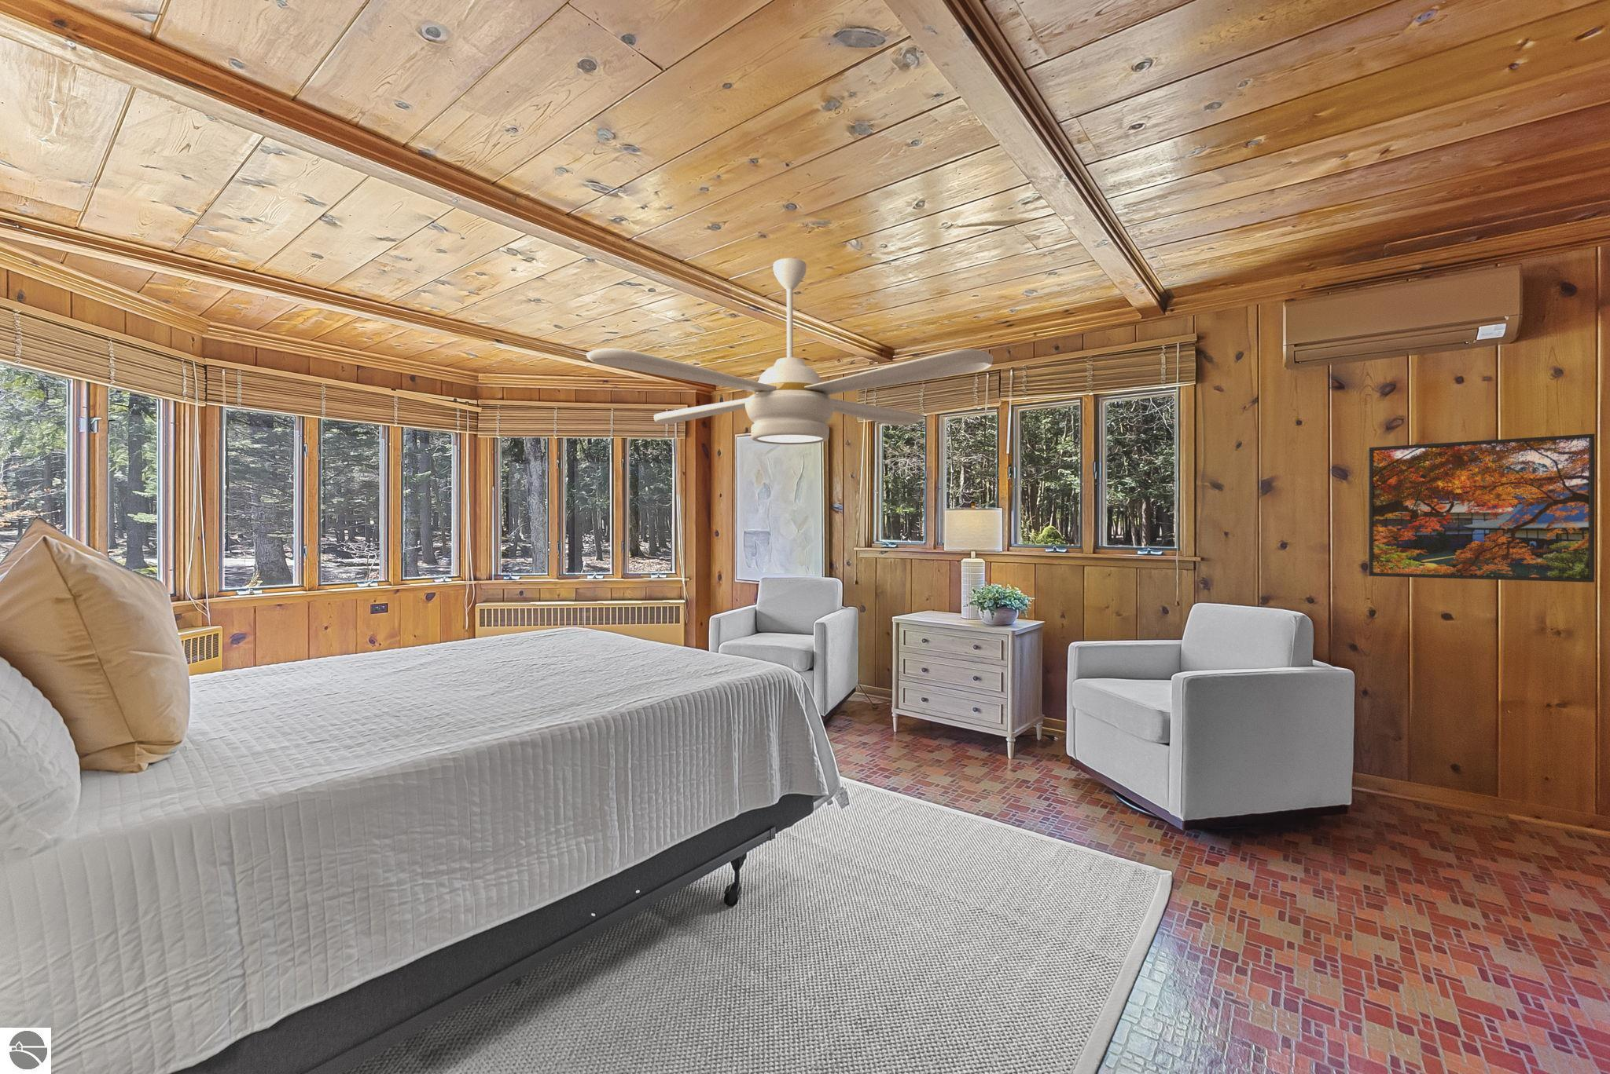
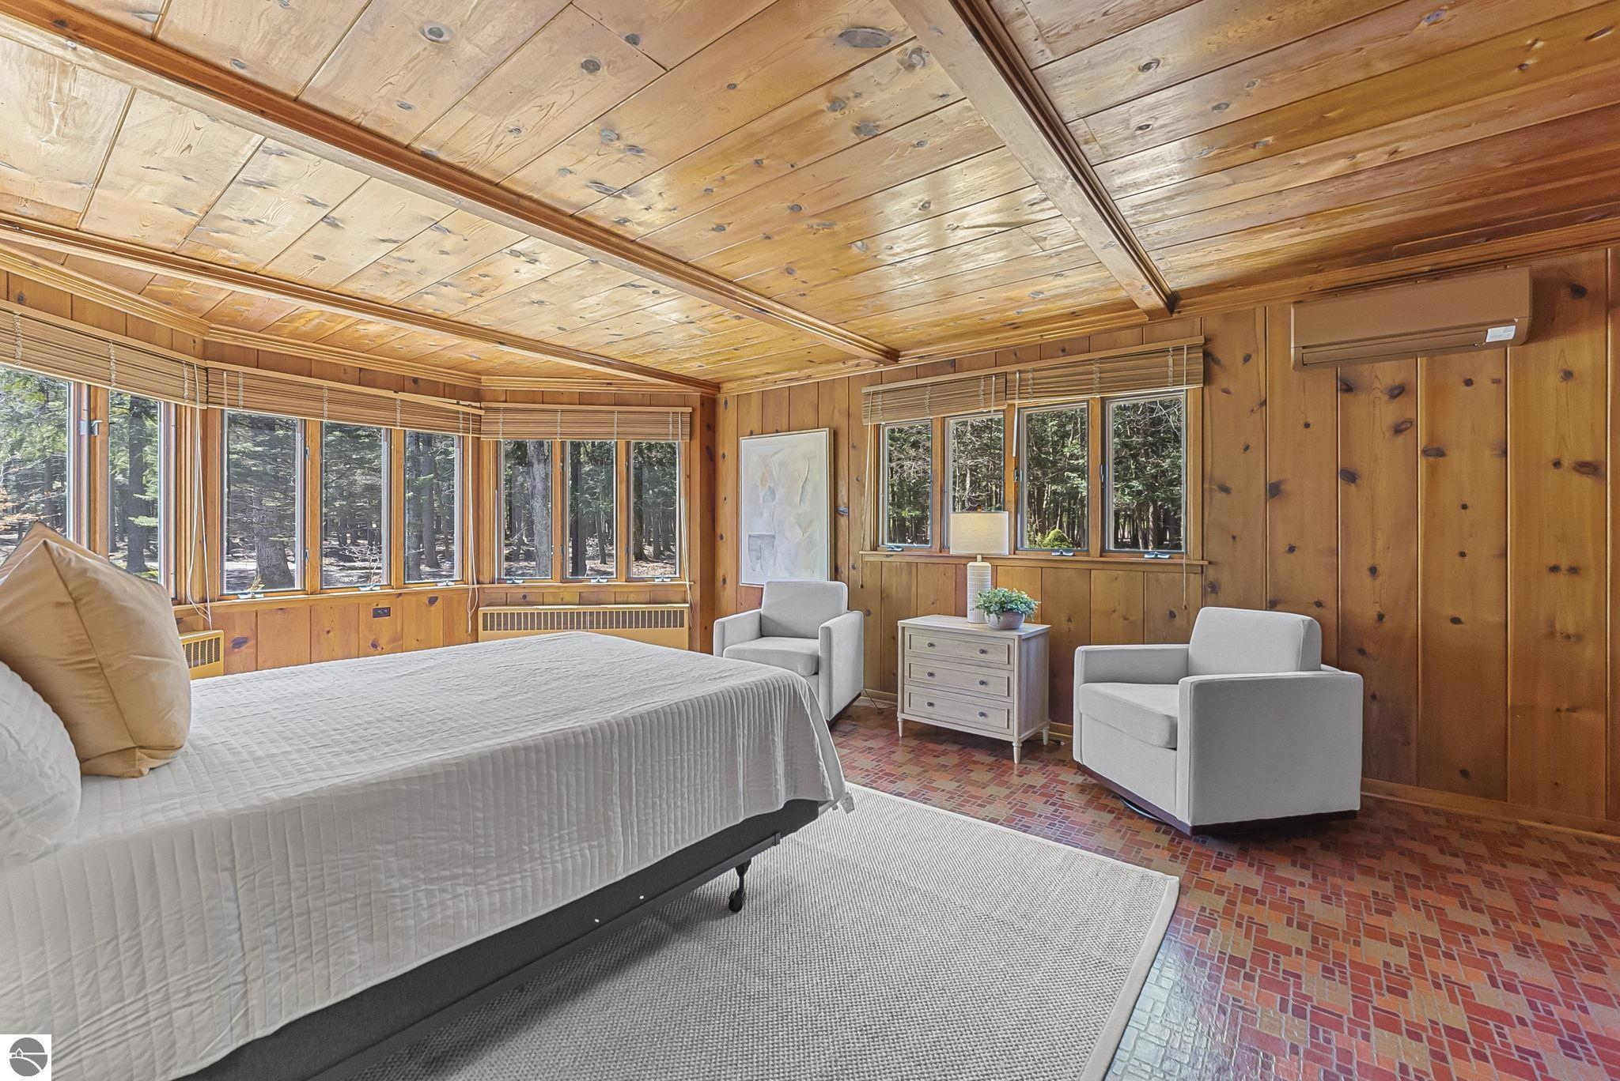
- ceiling fan (789, 351)
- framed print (1472, 509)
